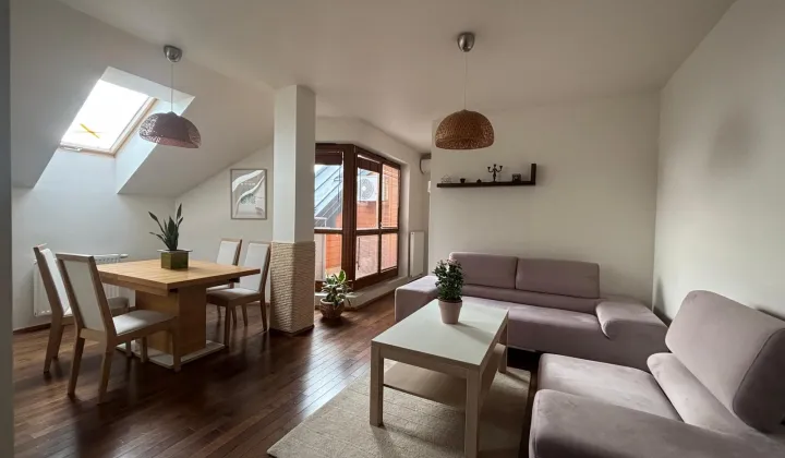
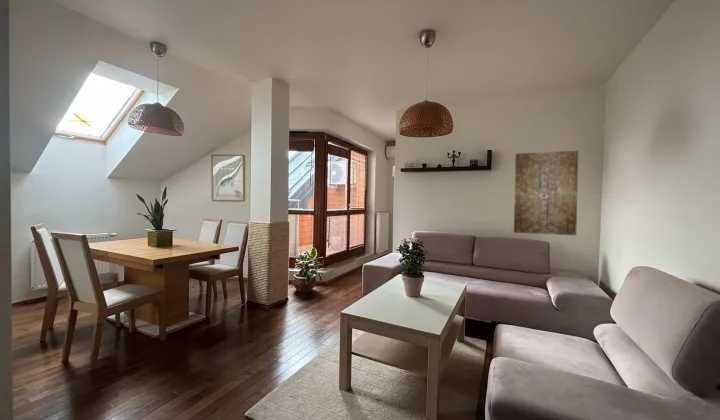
+ wall art (544, 193)
